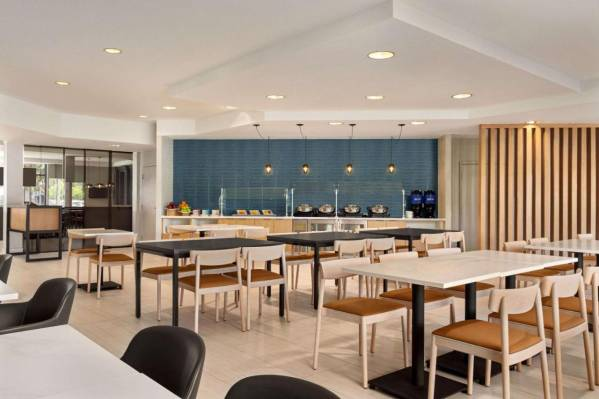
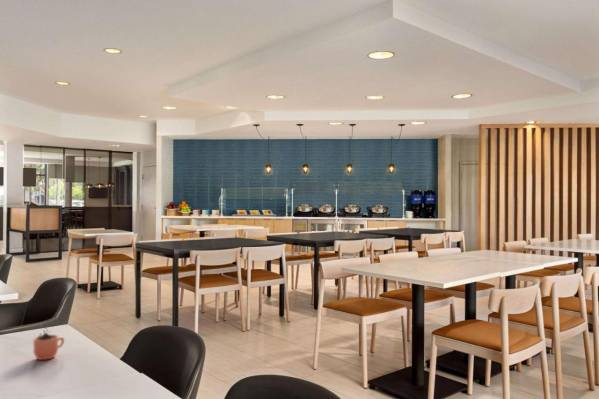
+ cocoa (49, 337)
